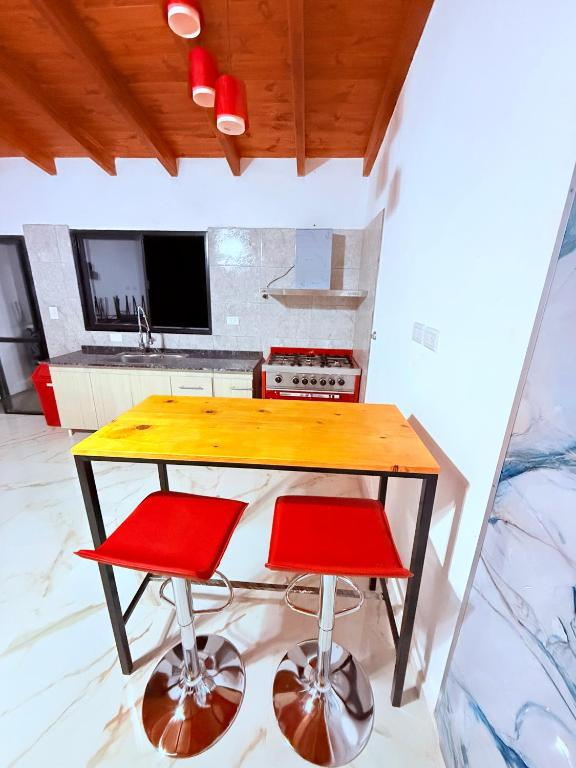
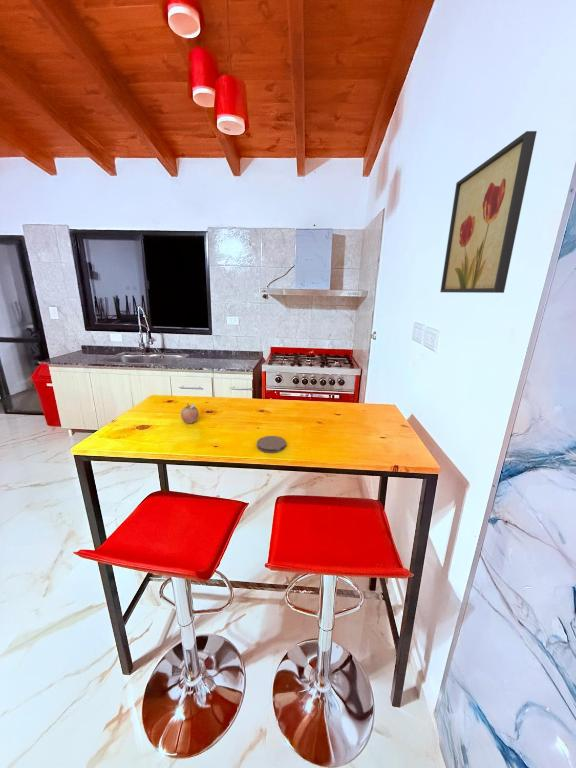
+ coaster (271, 444)
+ fruit (189, 413)
+ wall art (479, 230)
